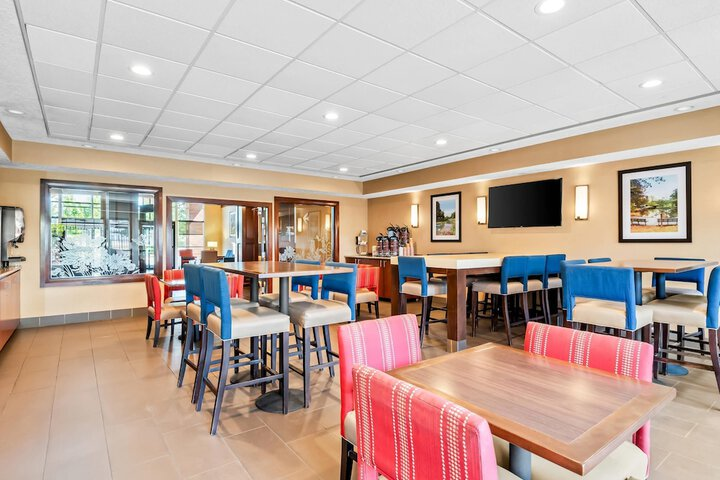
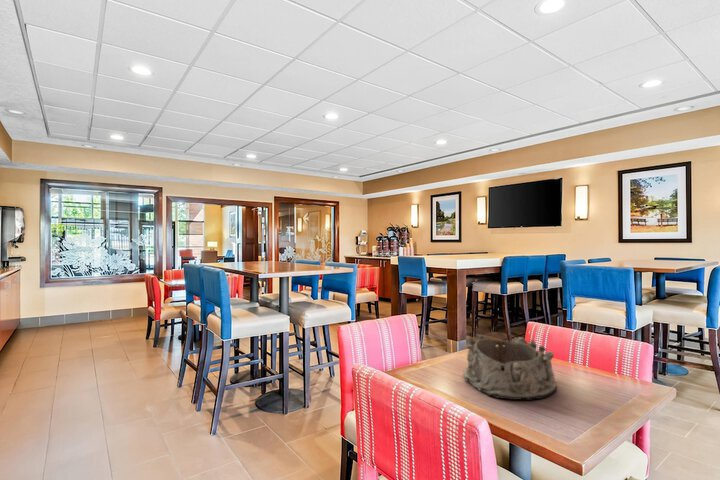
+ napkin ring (507, 362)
